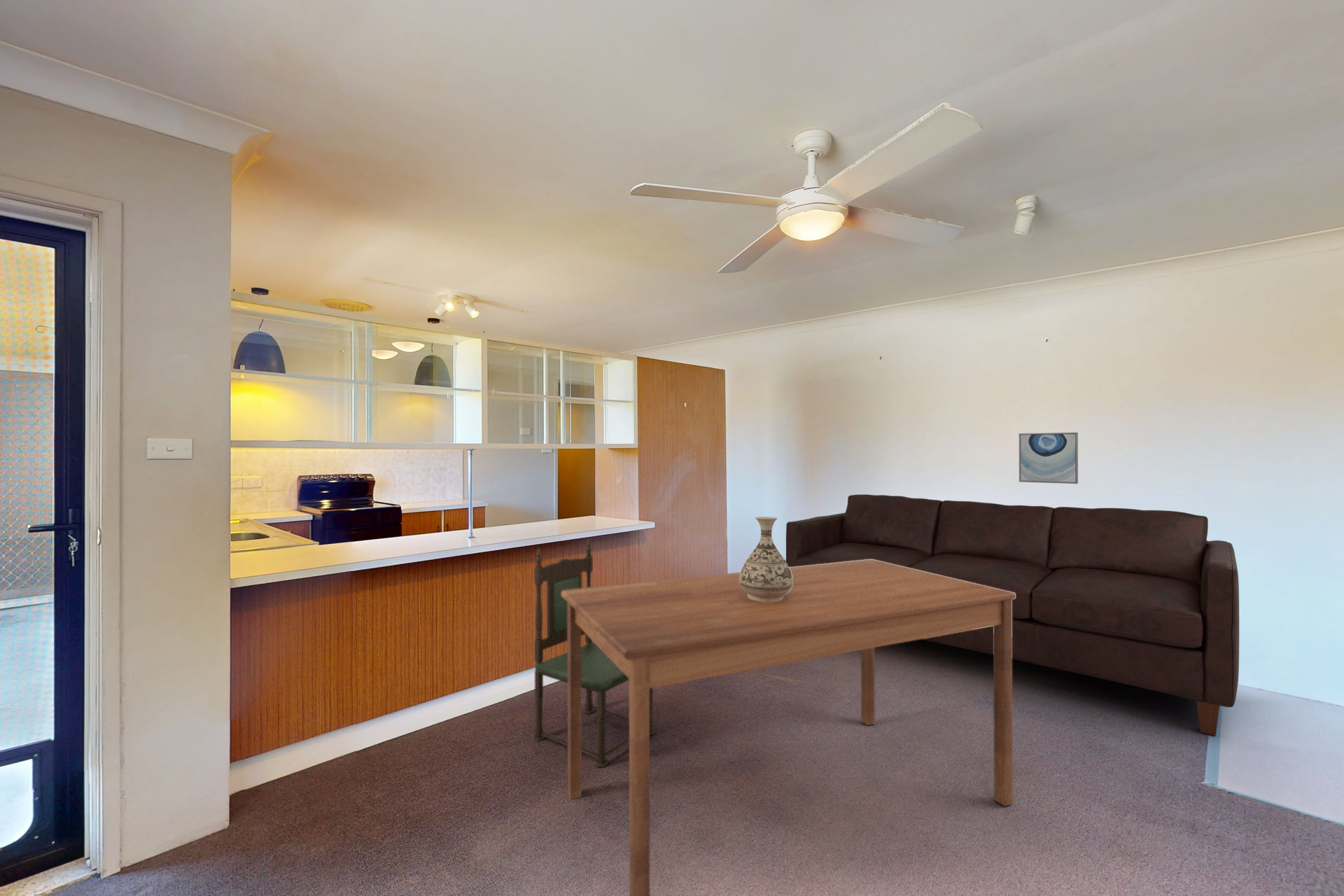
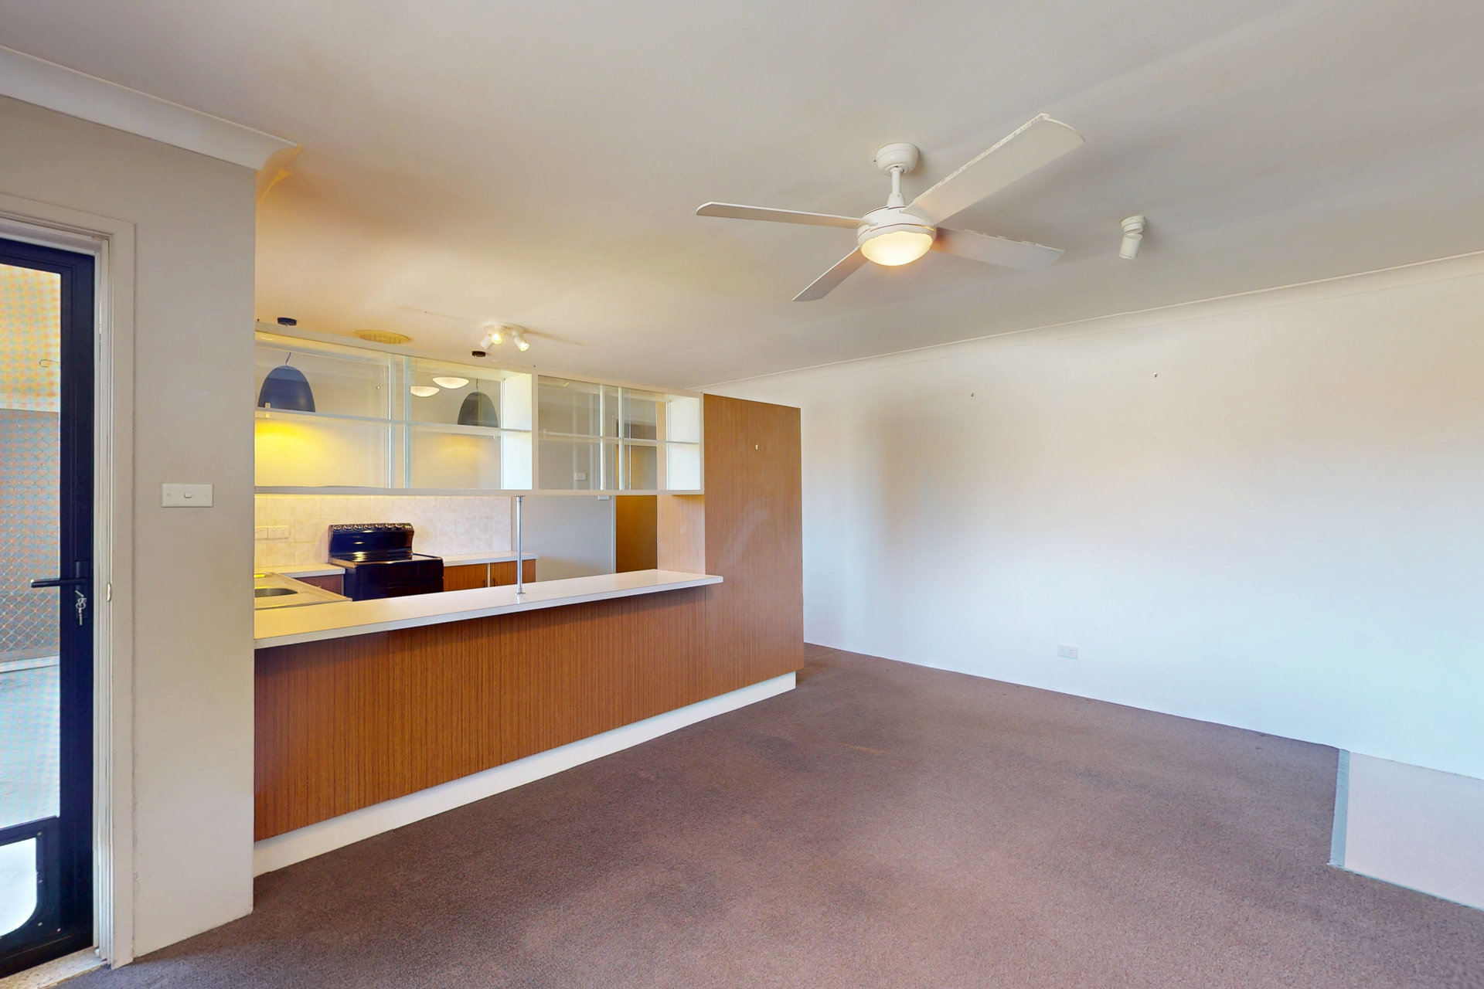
- sofa (980, 580)
- wall art (1047, 458)
- vase (766, 556)
- dining table (780, 664)
- dining chair (593, 642)
